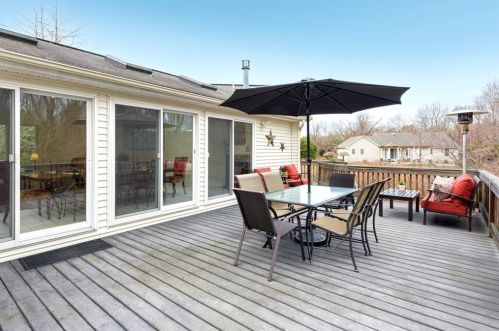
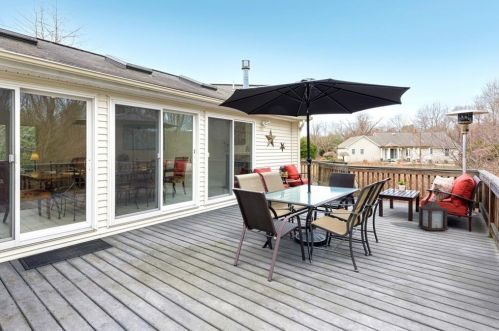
+ lantern (432, 213)
